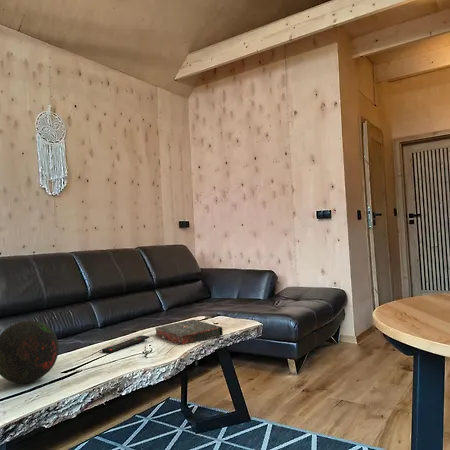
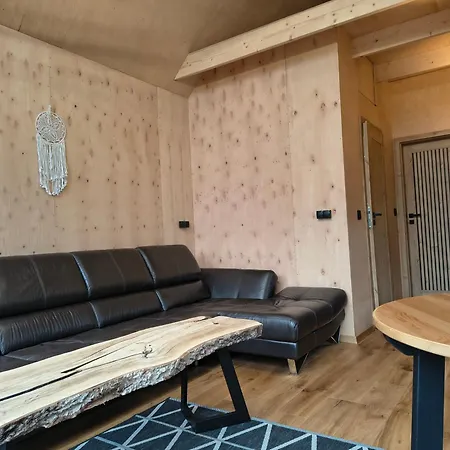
- decorative orb (26, 351)
- remote control (126, 344)
- book (188, 331)
